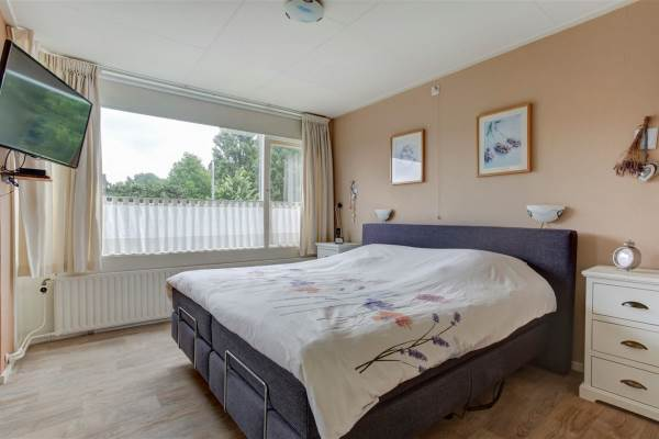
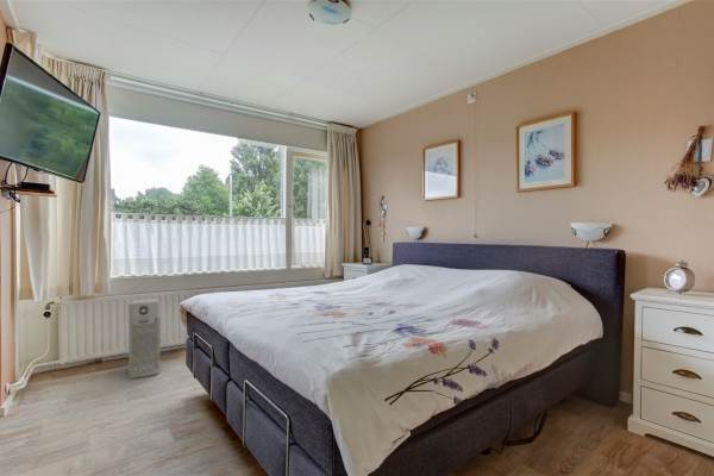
+ air purifier (144, 334)
